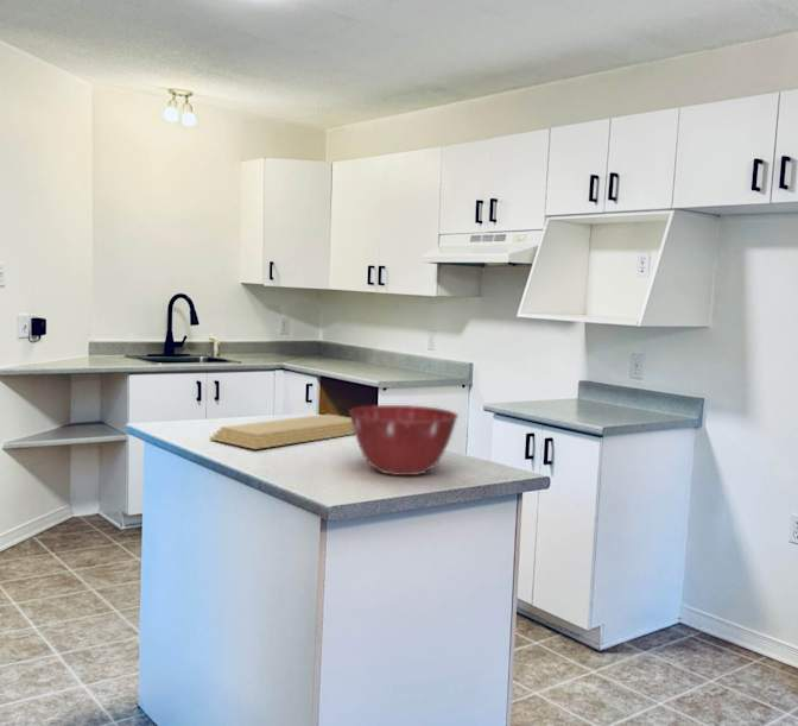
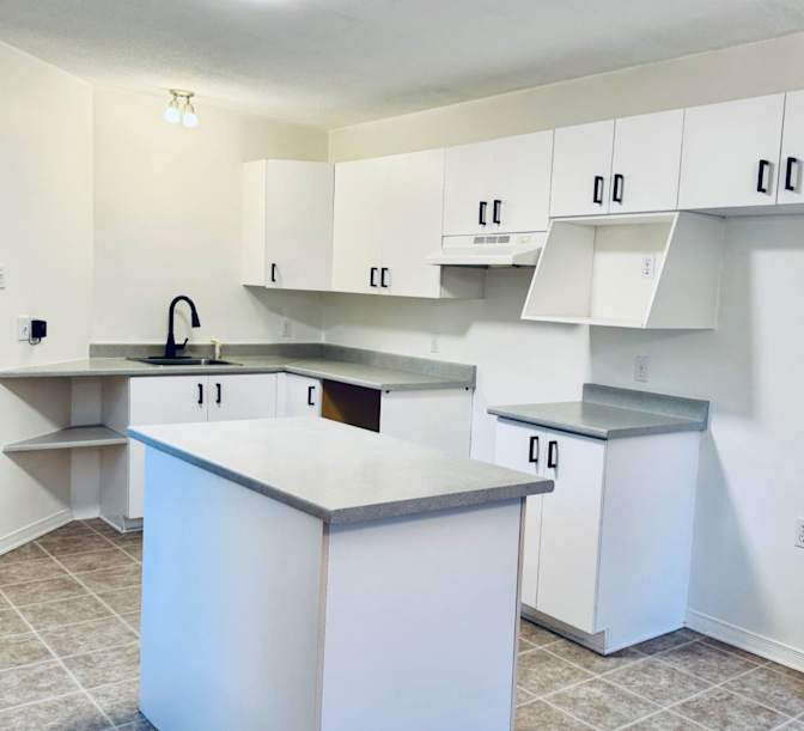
- cutting board (299, 429)
- mixing bowl (401, 441)
